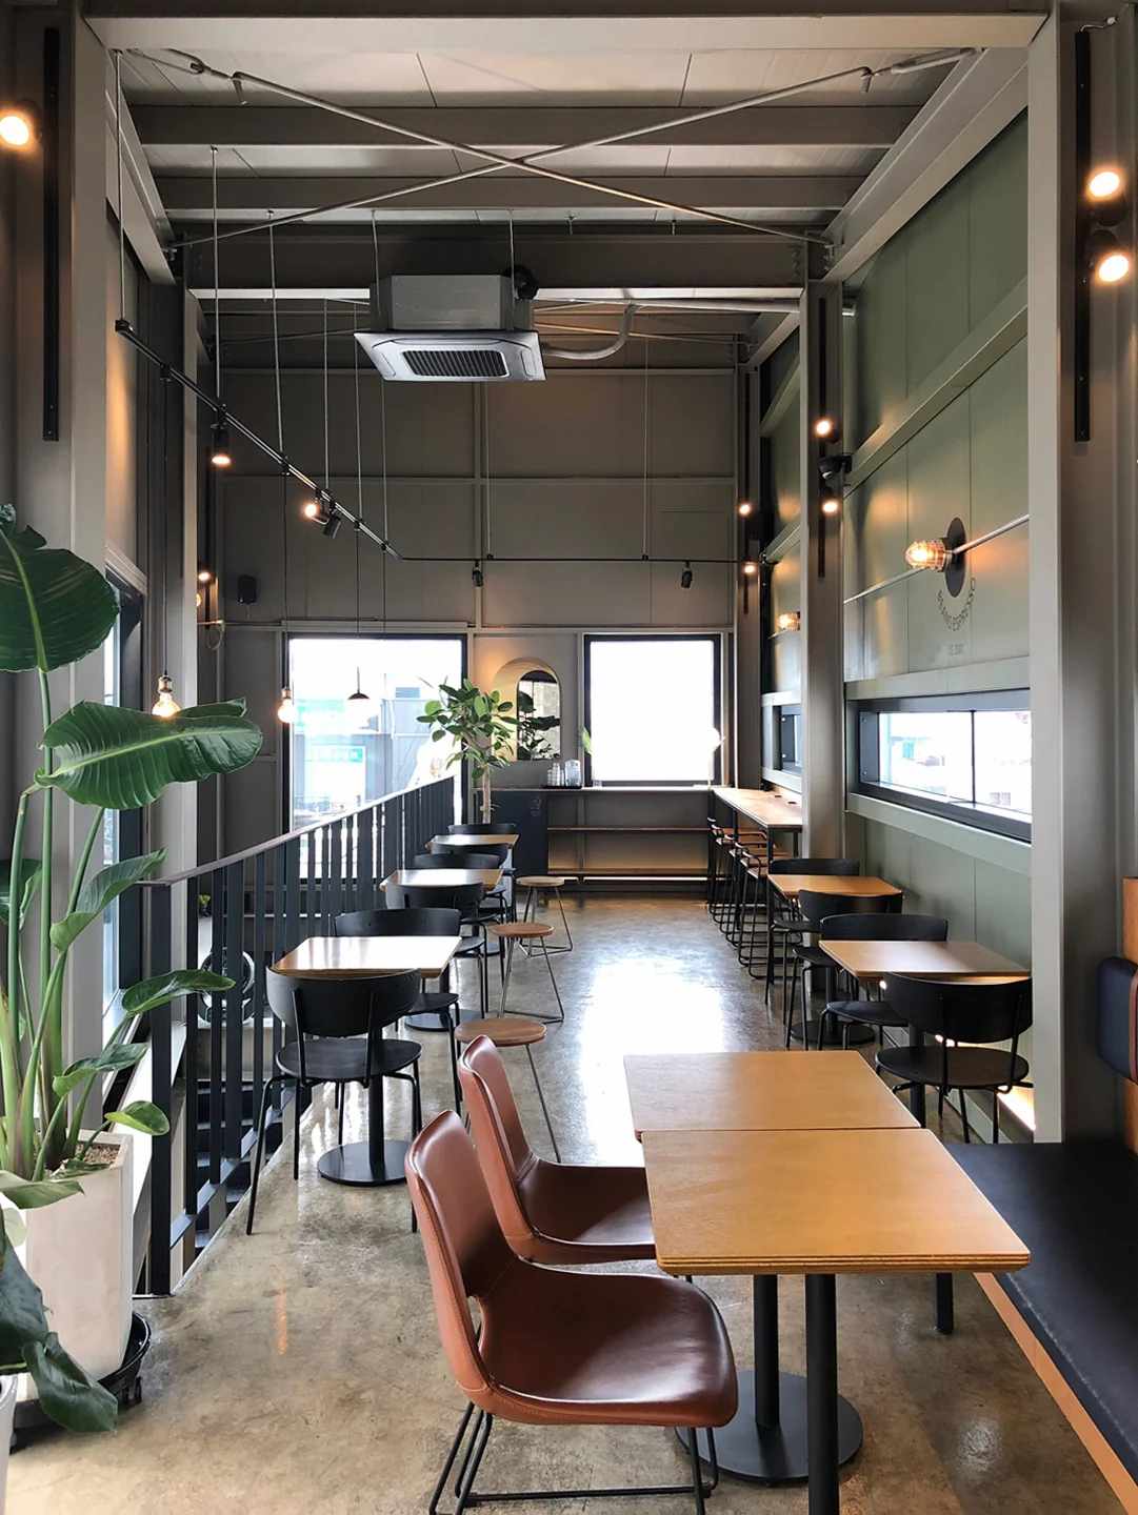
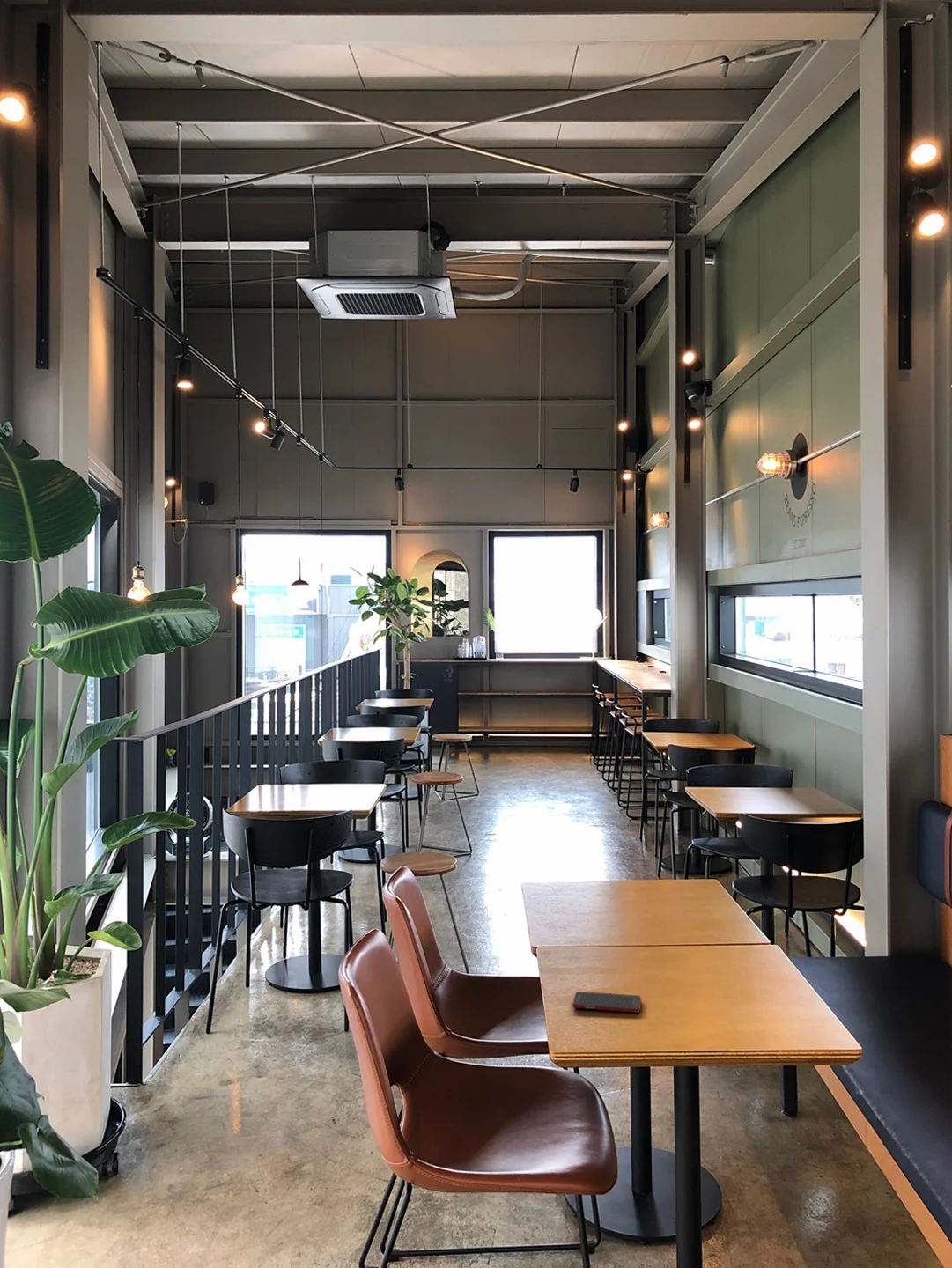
+ cell phone (607, 1001)
